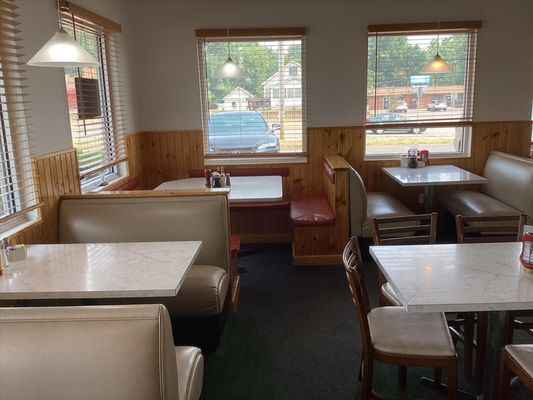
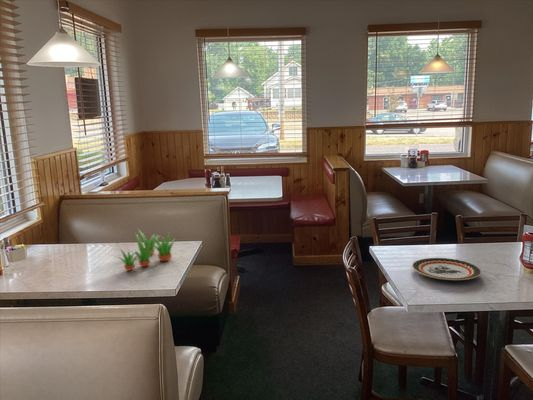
+ plate (445, 270)
+ succulent plant (145, 245)
